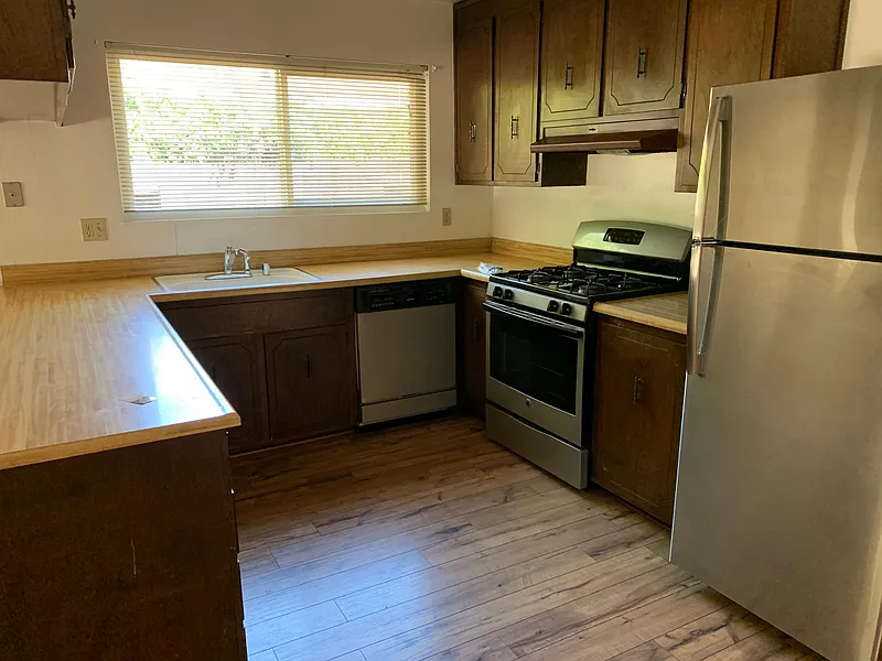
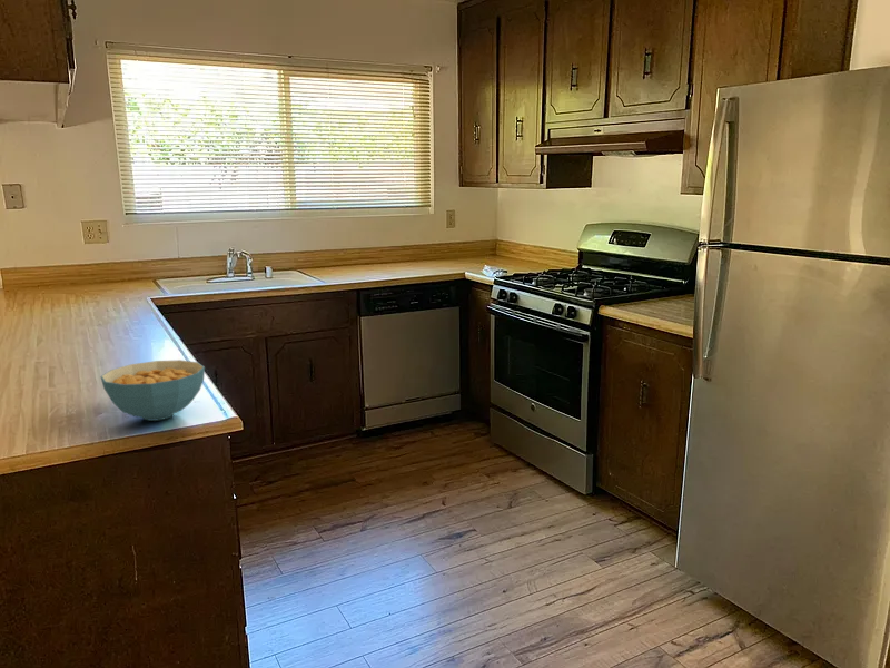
+ cereal bowl (156, 393)
